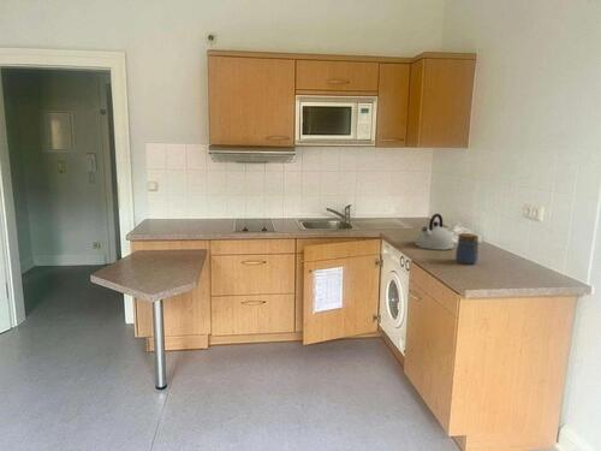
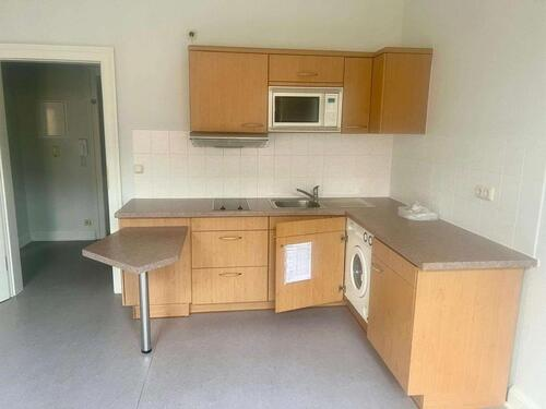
- jar (468, 248)
- kettle (434, 230)
